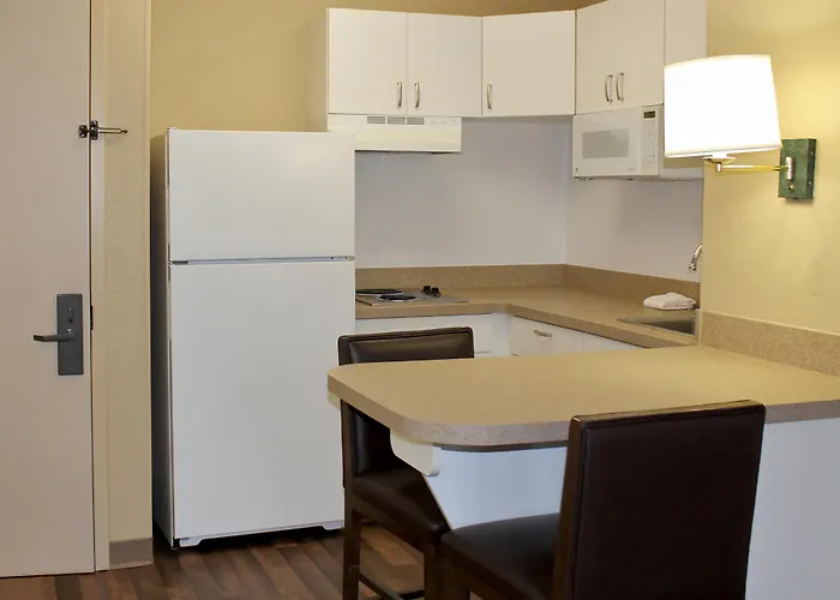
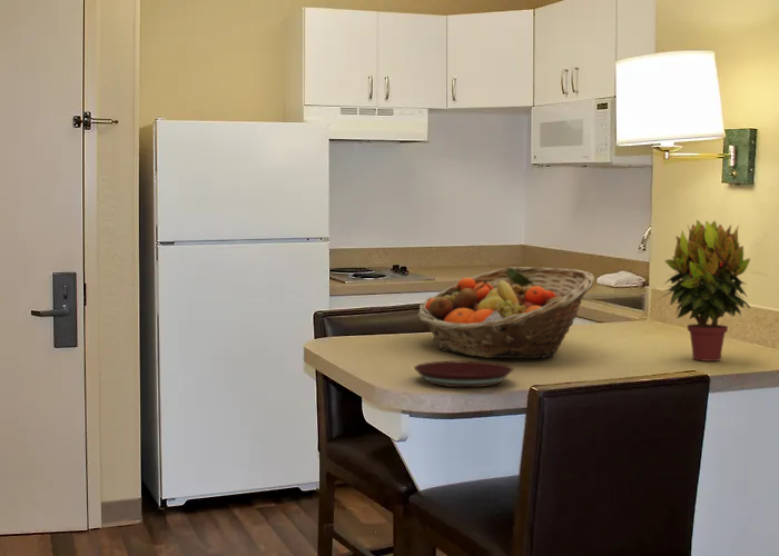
+ plate (463, 375)
+ fruit basket (503, 309)
+ potted plant (704, 289)
